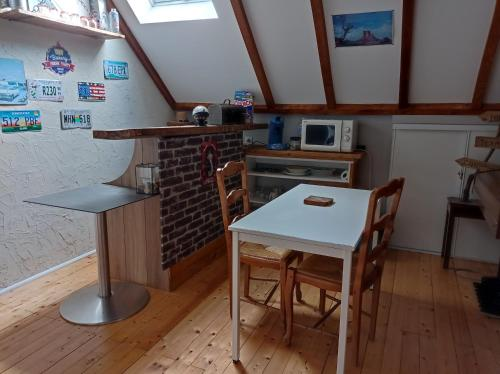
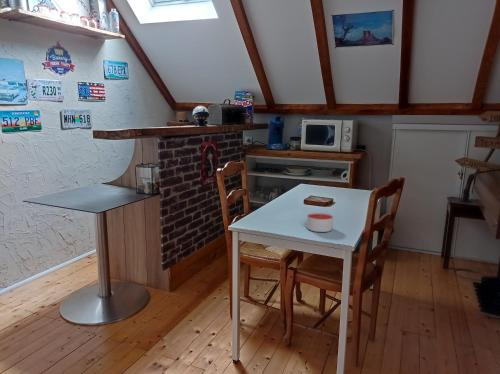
+ candle (319, 221)
